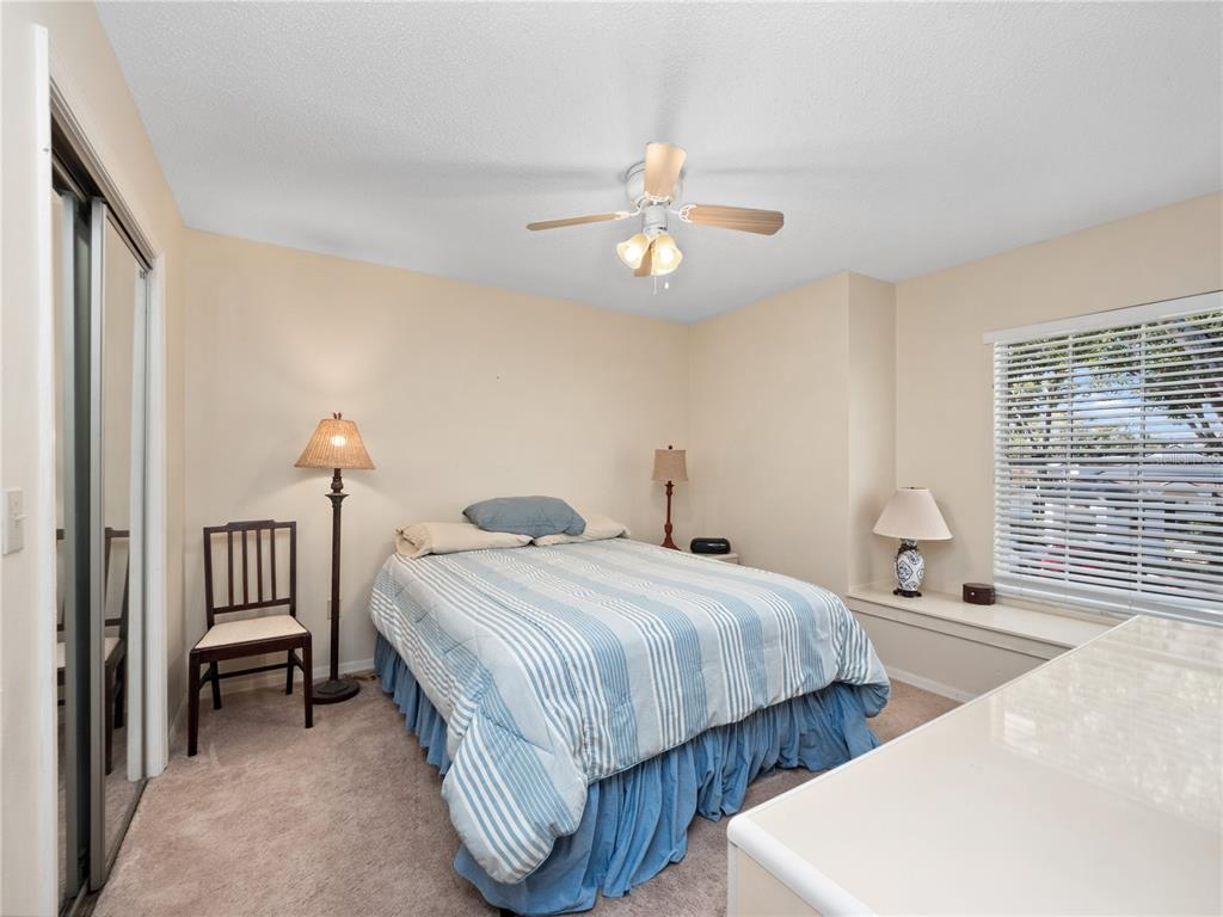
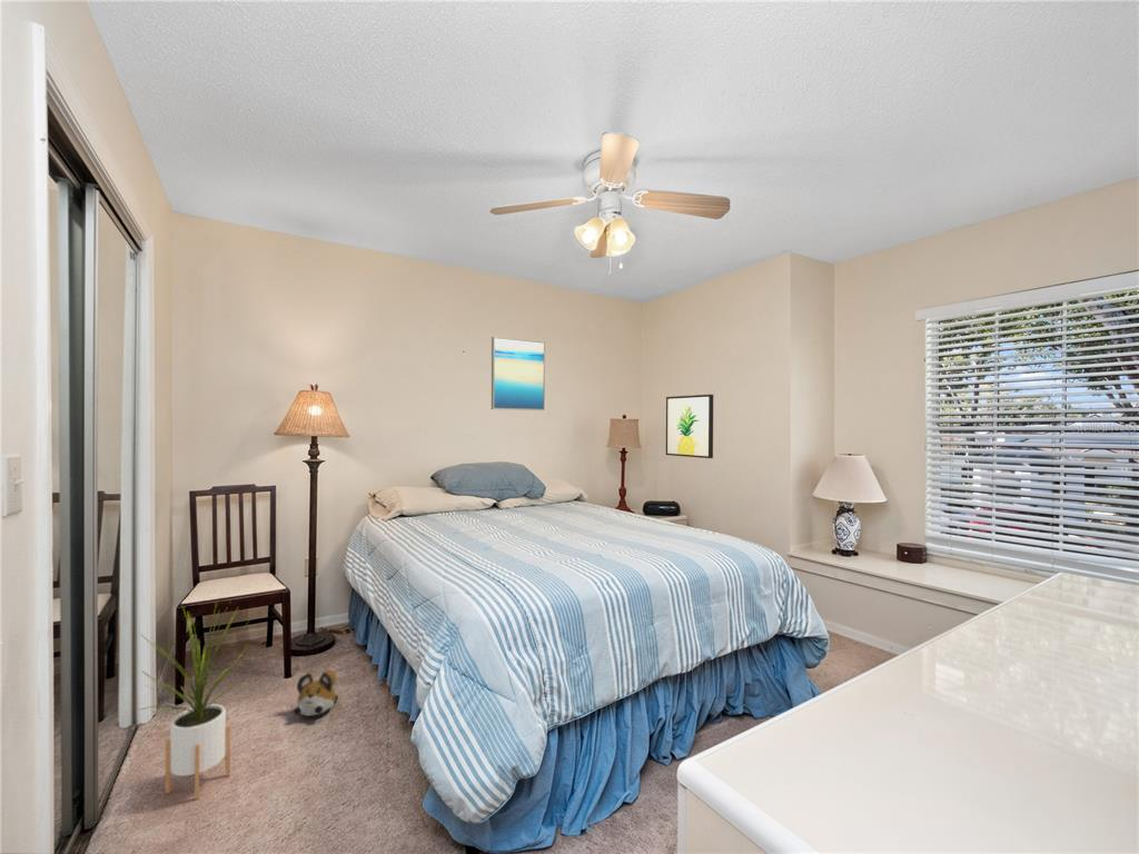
+ wall art (689, 426)
+ house plant (196, 694)
+ wall art (518, 374)
+ plush toy (319, 688)
